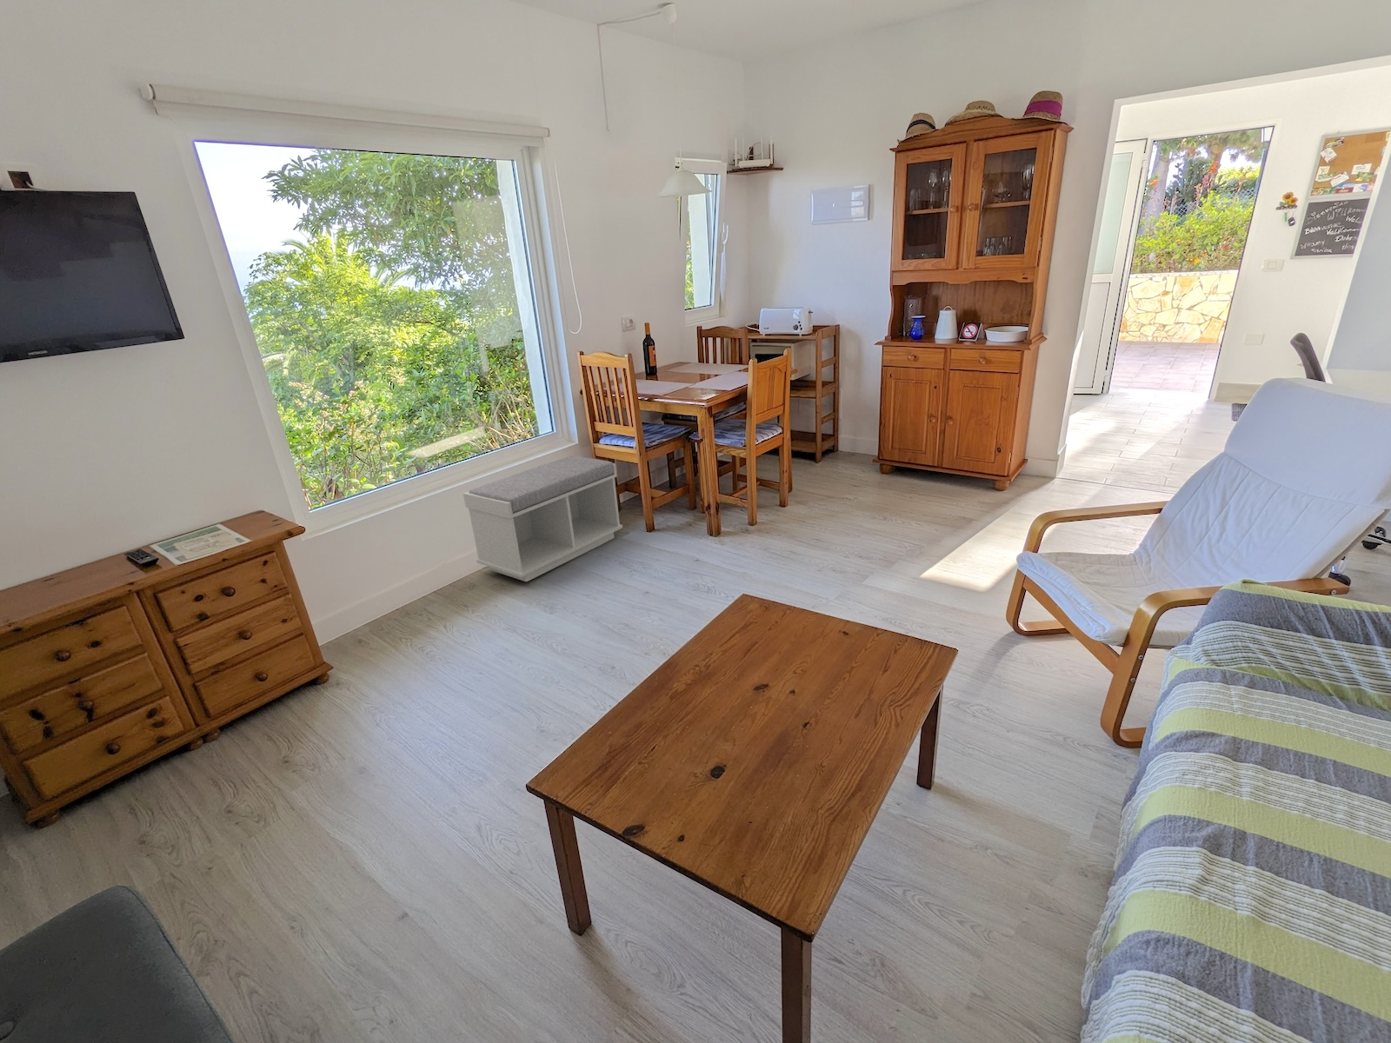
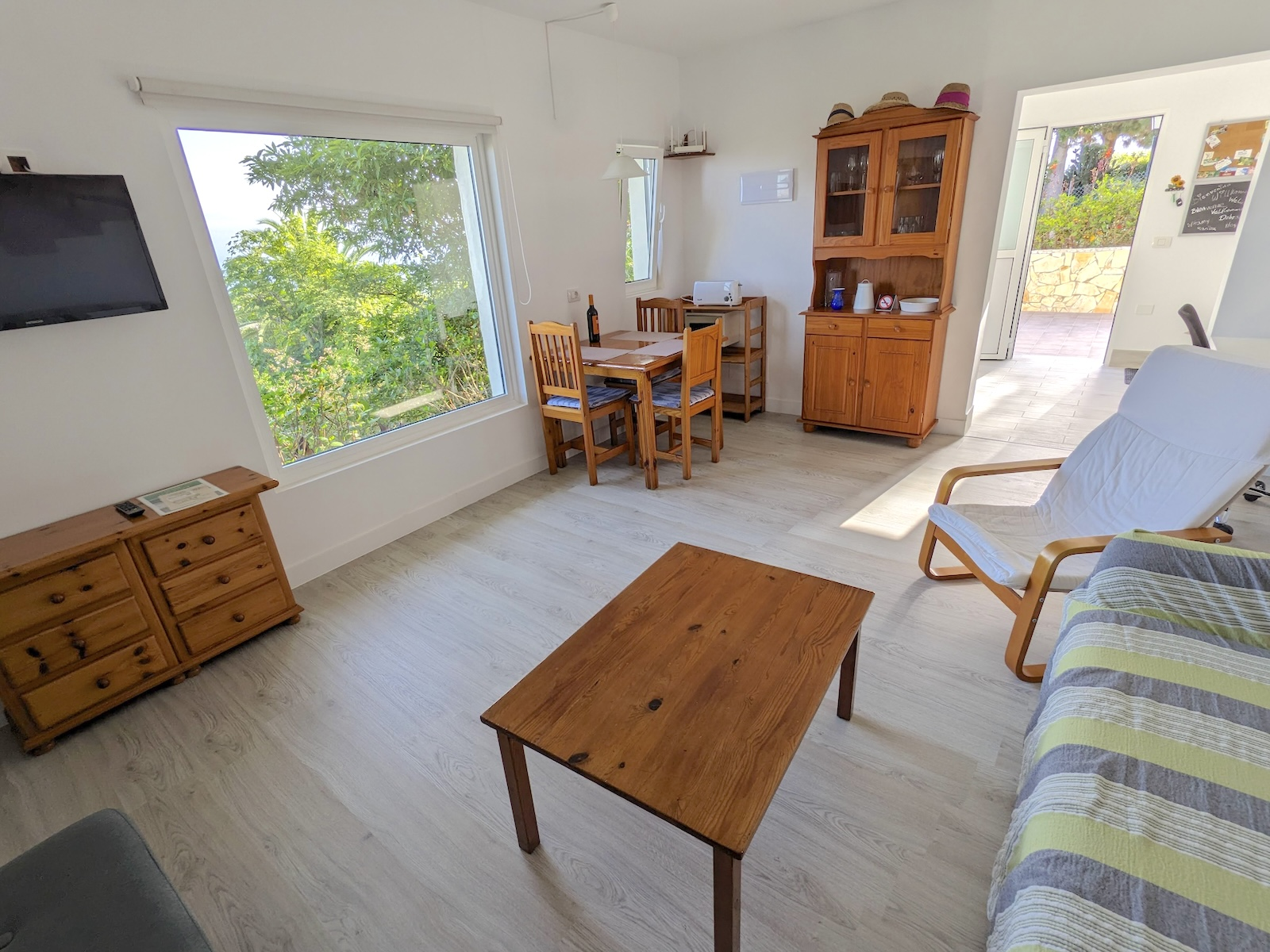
- bench (549, 514)
